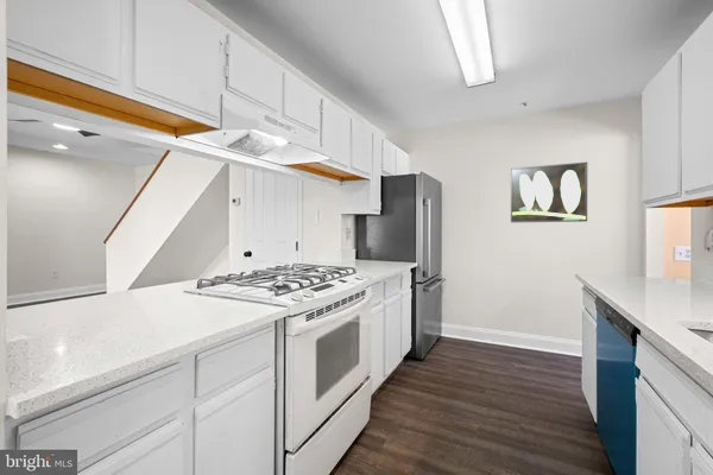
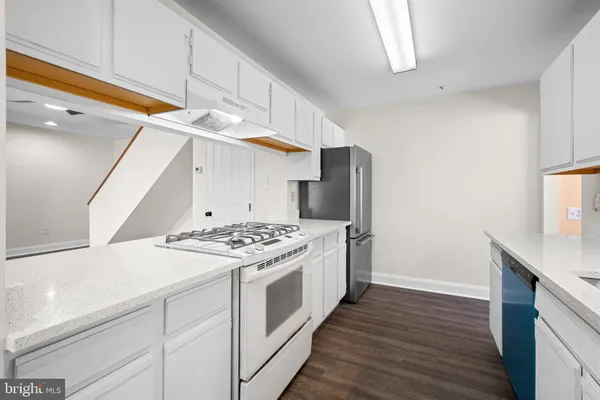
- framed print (547, 194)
